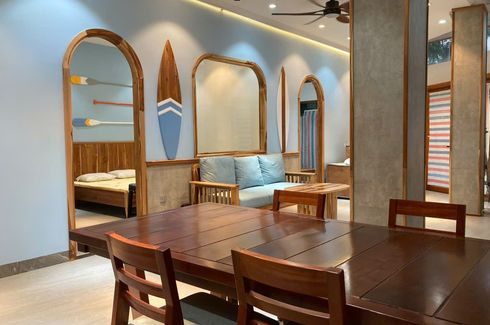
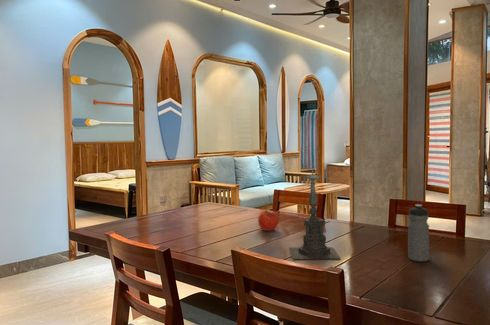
+ apple (268, 219)
+ water bottle (418, 231)
+ candle holder (313, 208)
